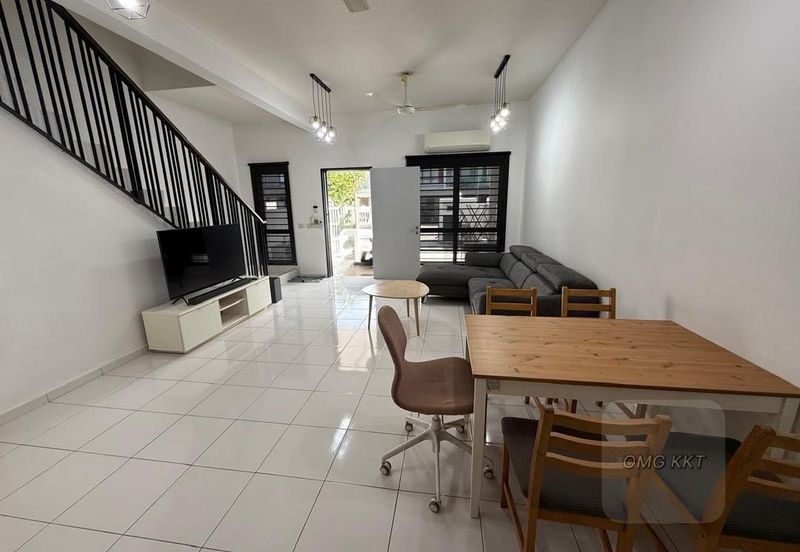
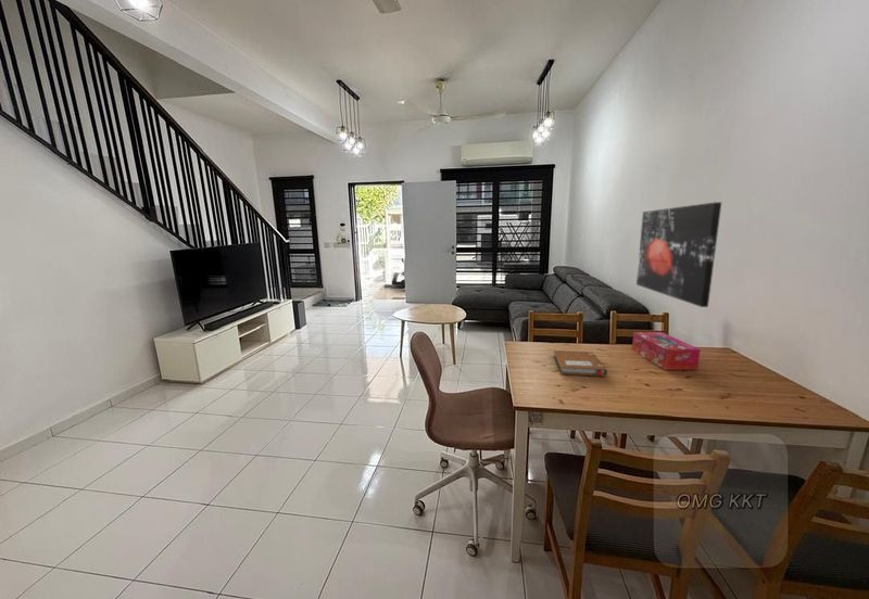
+ tissue box (663, 349)
+ notebook (578, 362)
+ wall art (670, 252)
